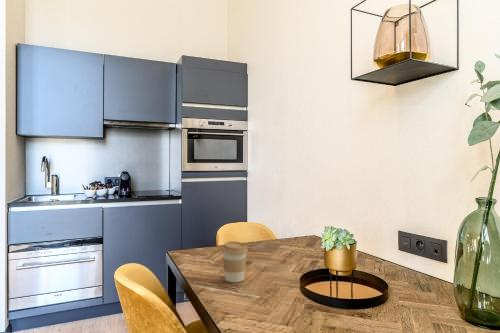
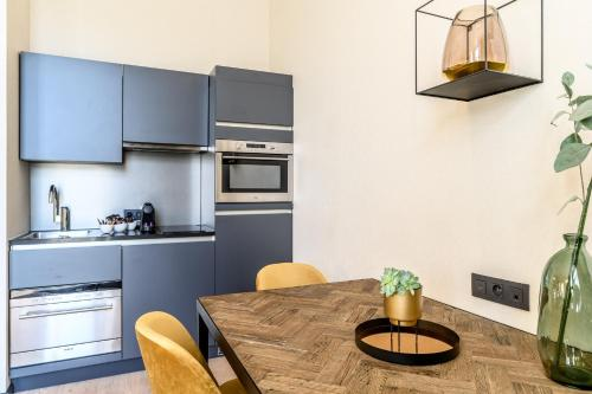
- coffee cup (234, 261)
